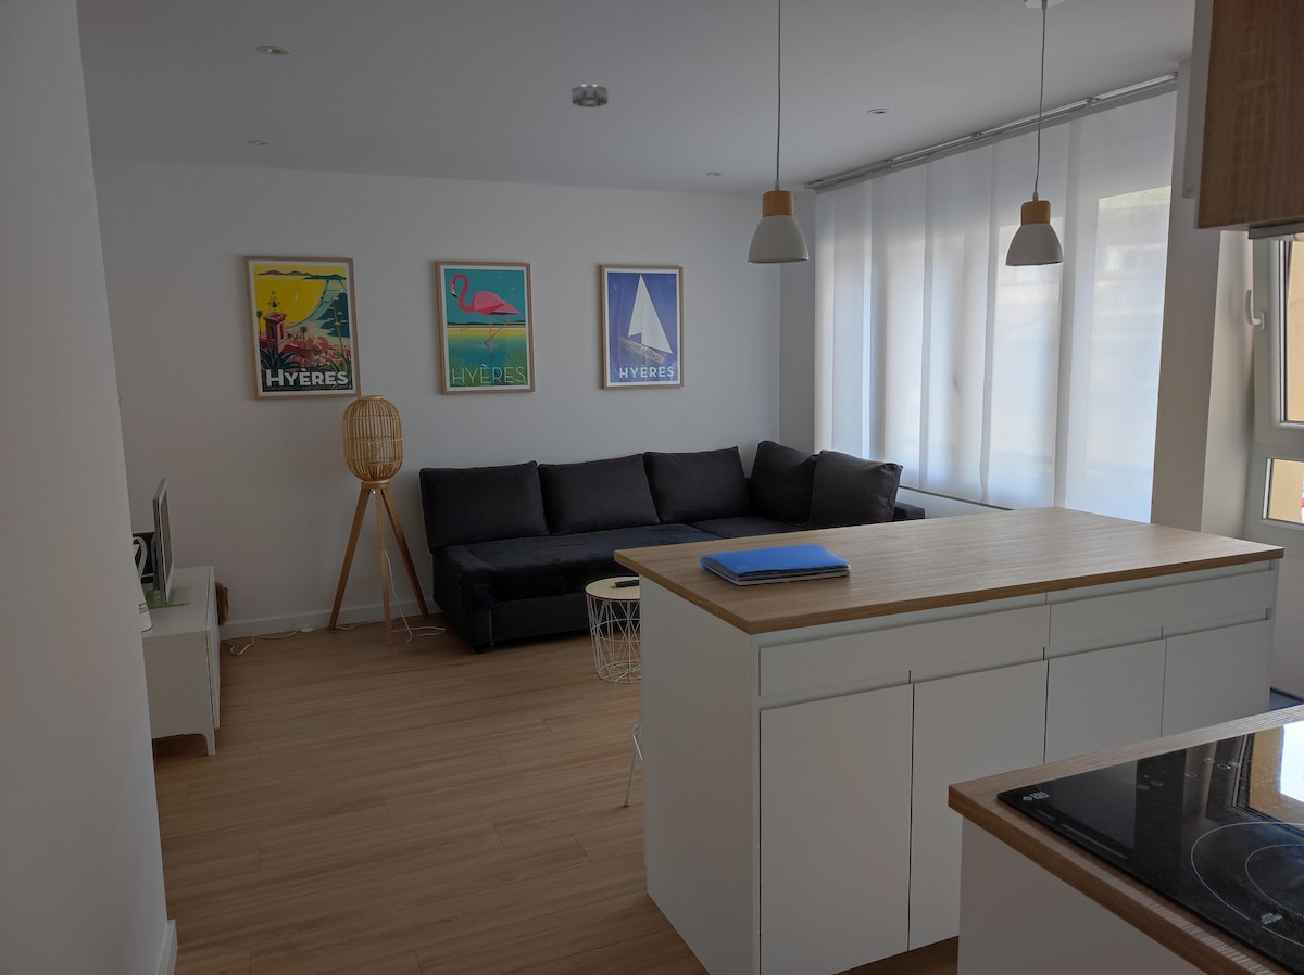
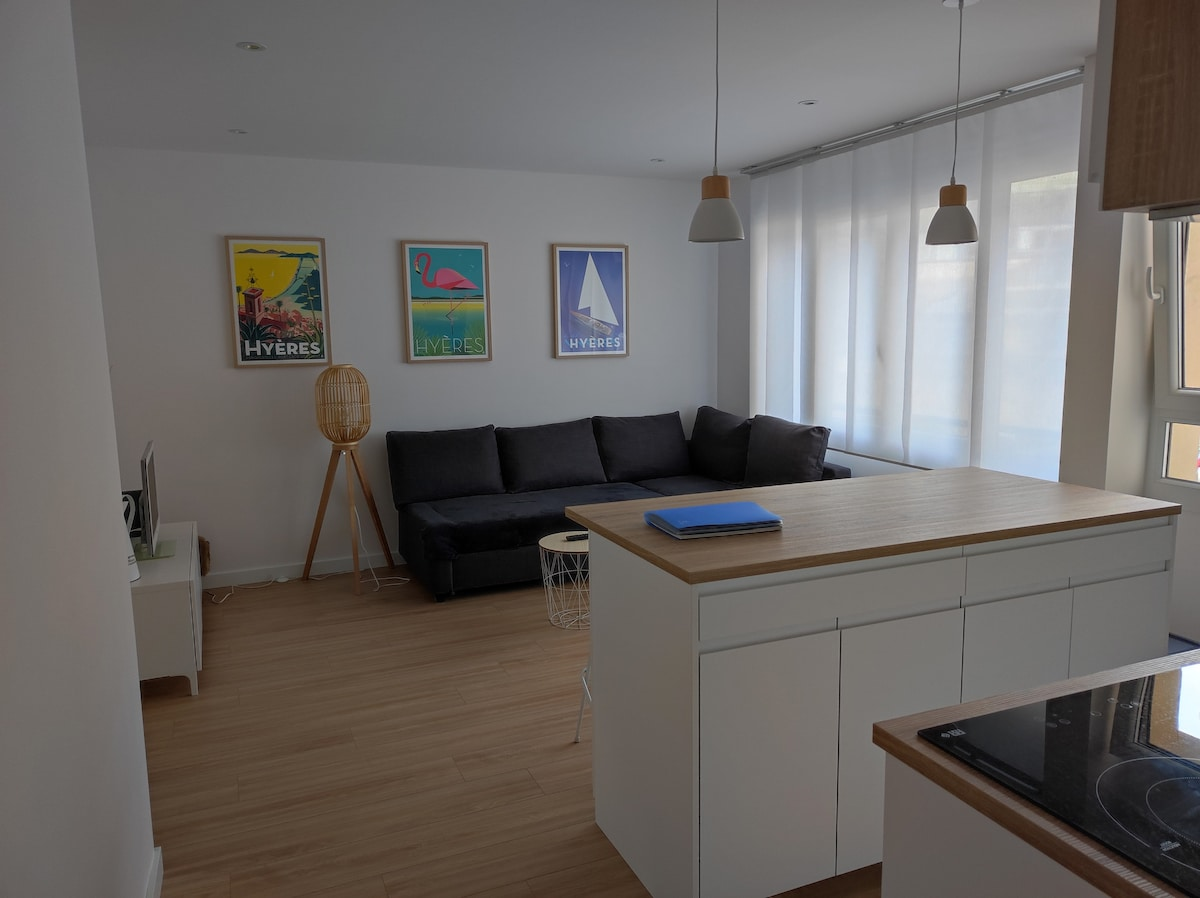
- smoke detector (589, 94)
